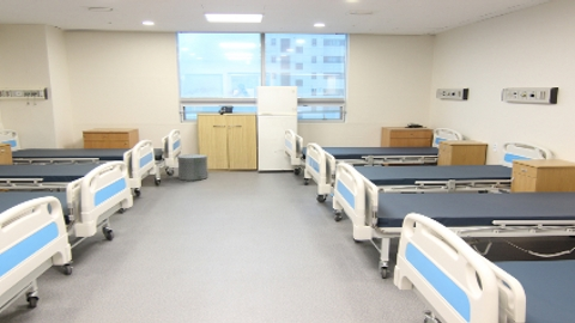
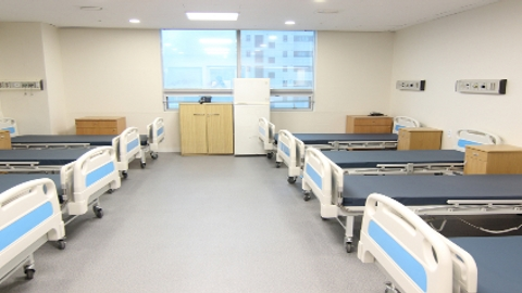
- trash can (193, 166)
